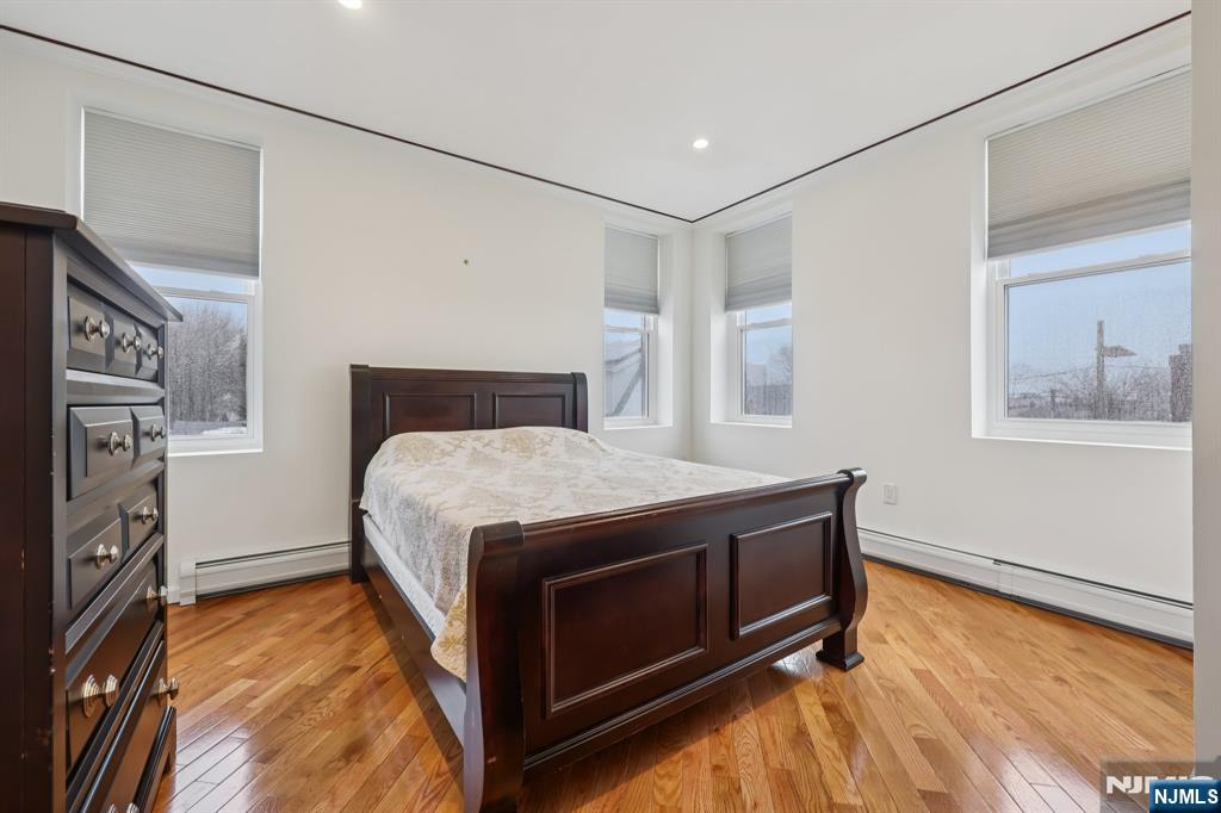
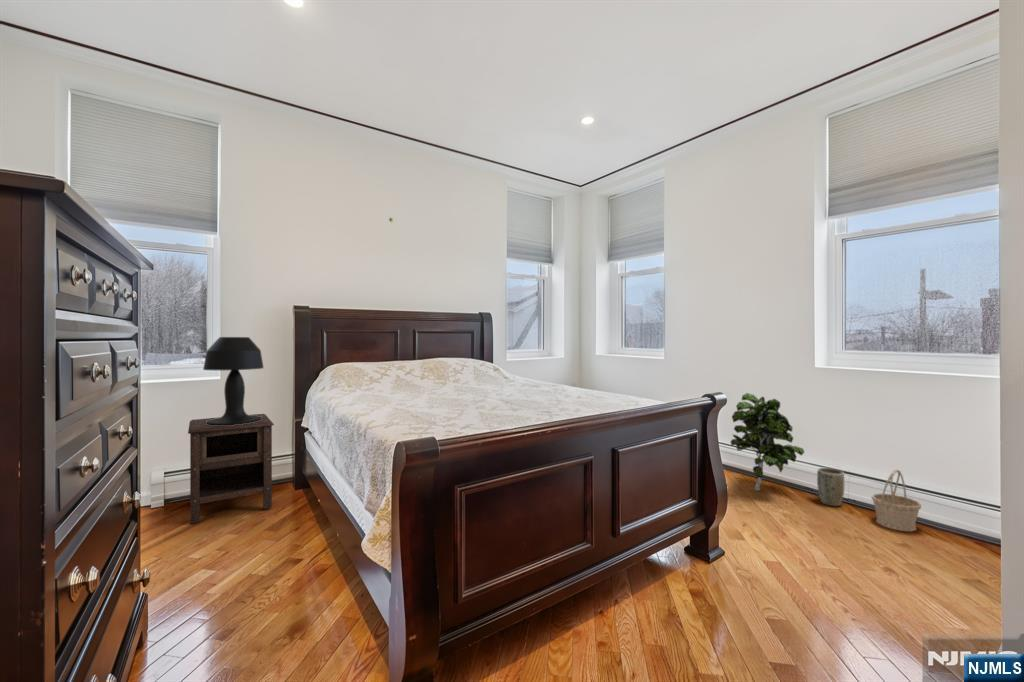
+ table lamp (234, 379)
+ indoor plant (764, 442)
+ plant pot (830, 487)
+ nightstand (231, 463)
+ basket (895, 497)
